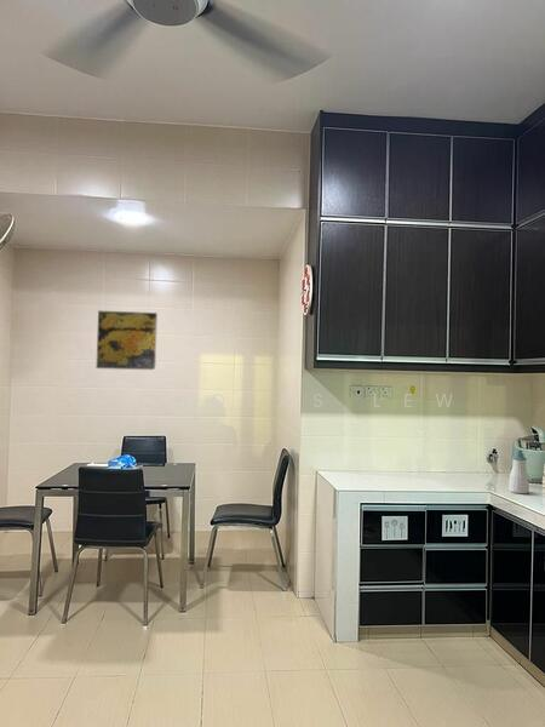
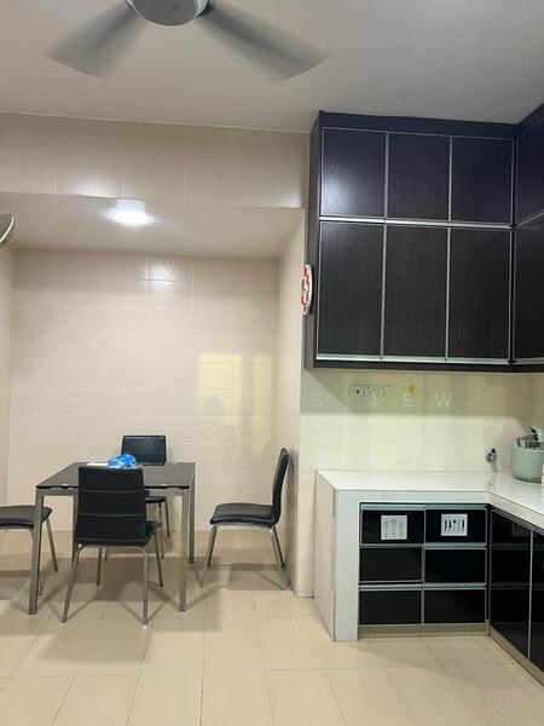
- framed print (126, 340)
- soap bottle (518, 470)
